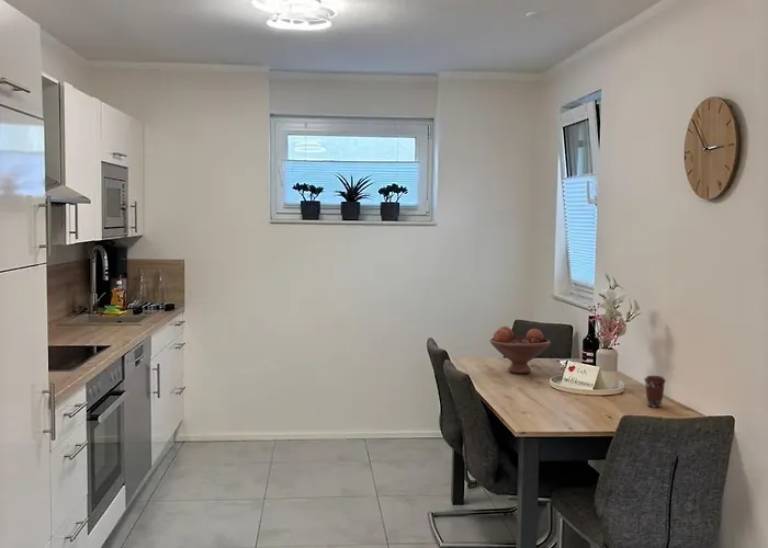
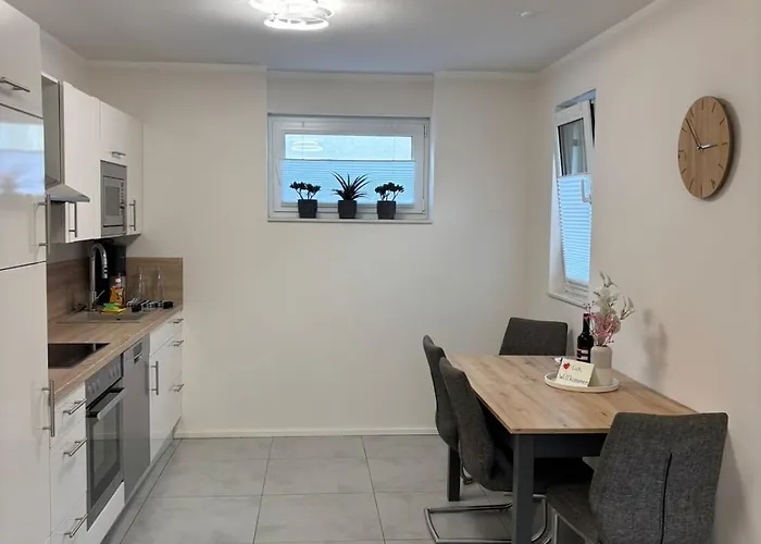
- fruit bowl (519, 350)
- coffee cup (654, 391)
